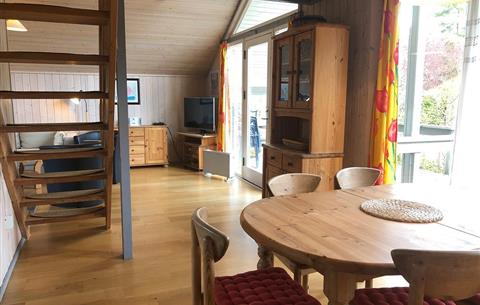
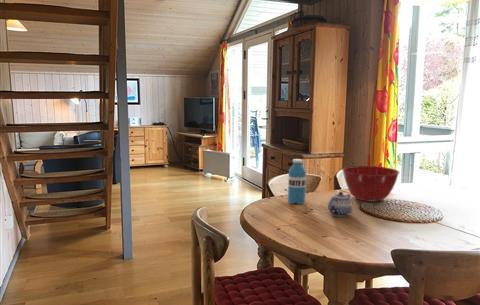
+ water bottle (297, 181)
+ teapot (340, 203)
+ mixing bowl (369, 184)
